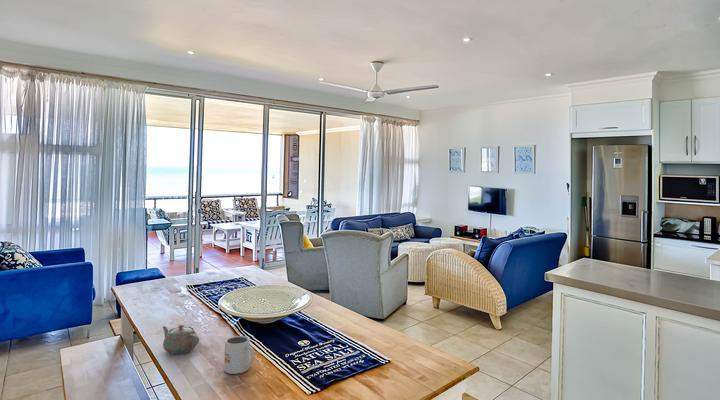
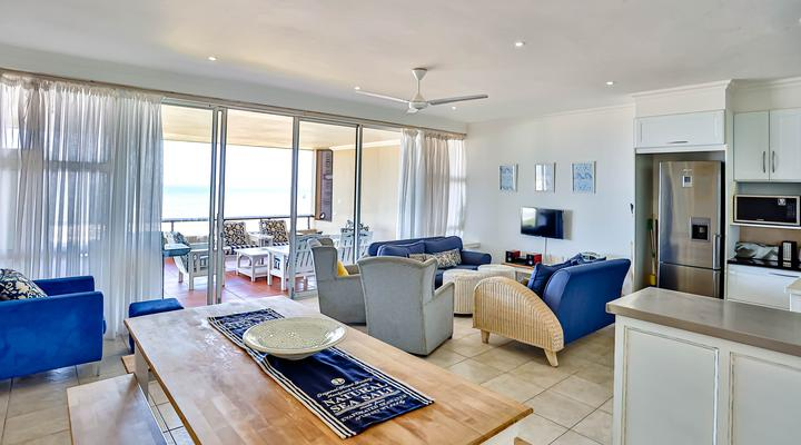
- mug (240, 355)
- teapot (179, 337)
